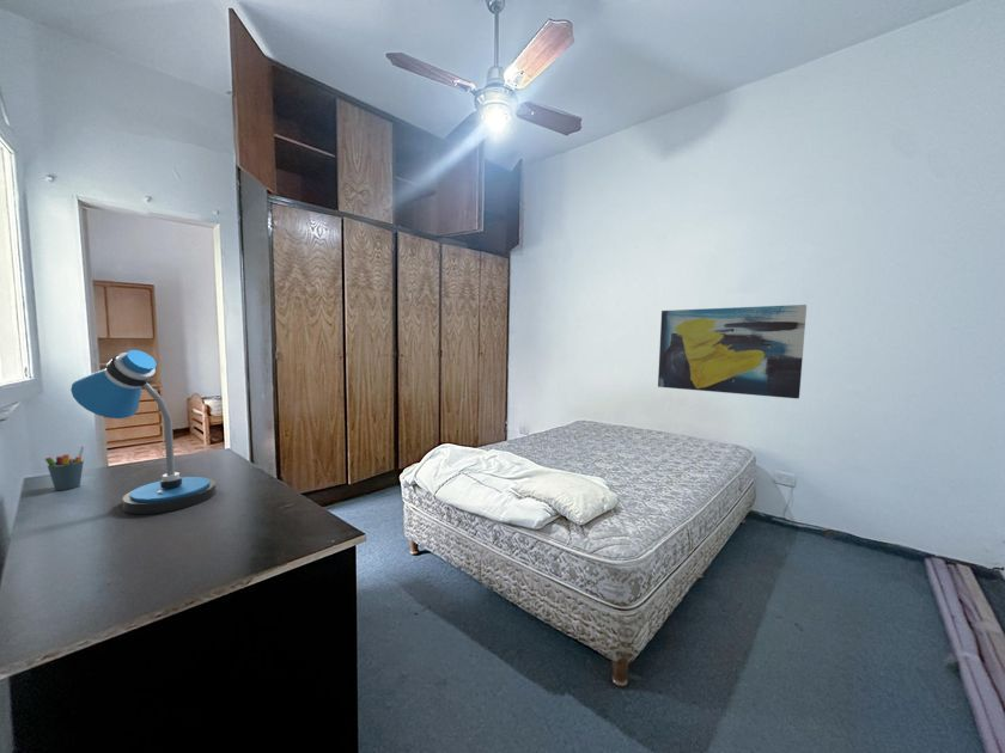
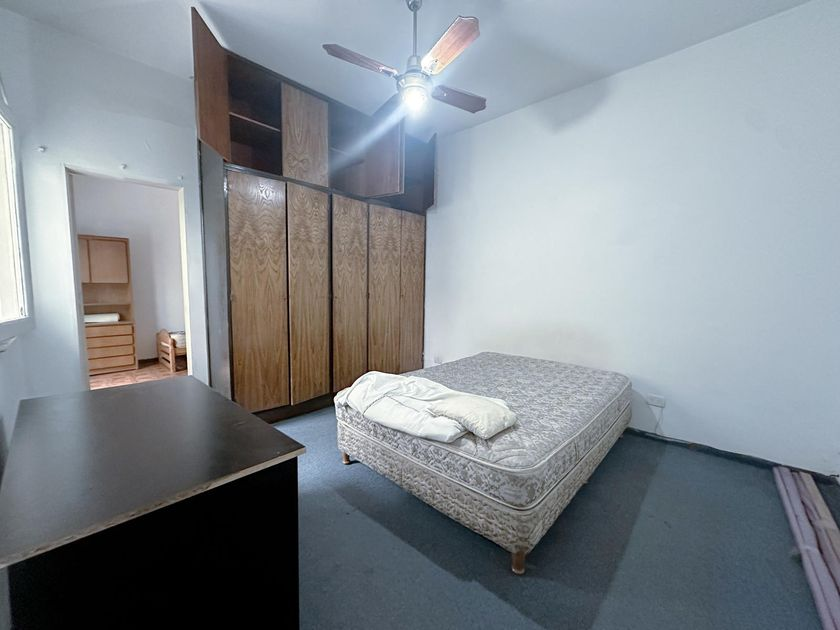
- desk lamp (133, 414)
- wall art (724, 350)
- pen holder (66, 467)
